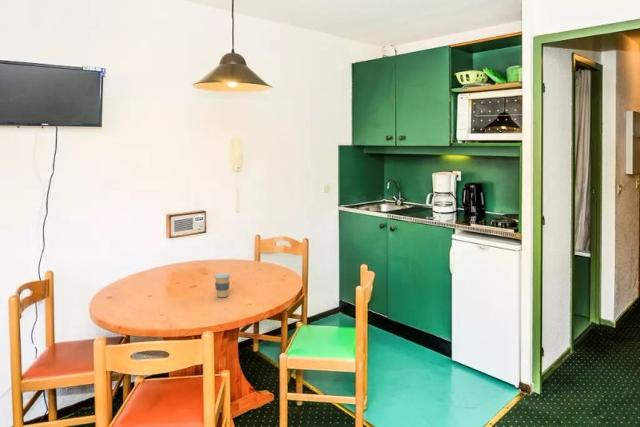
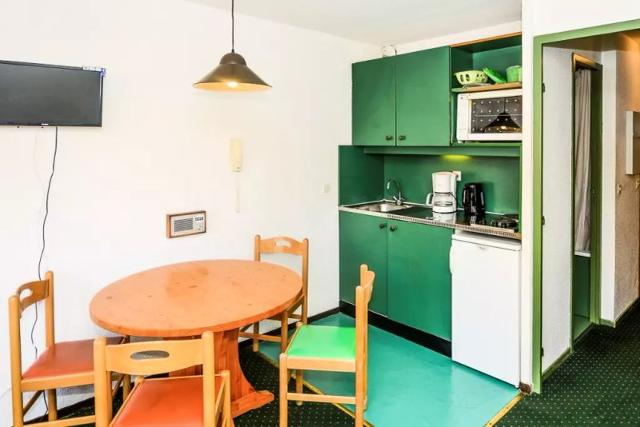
- coffee cup (222, 285)
